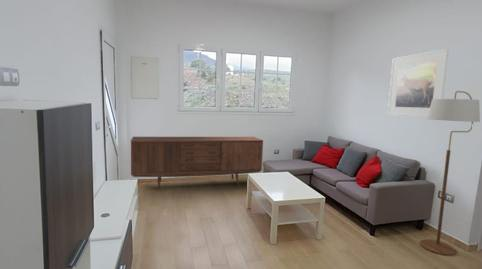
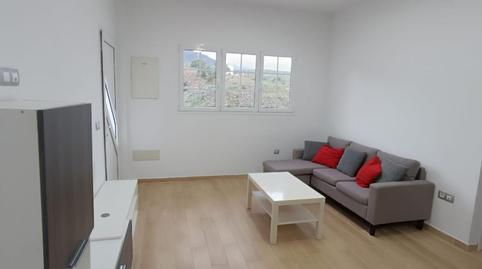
- sideboard (198, 161)
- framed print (414, 85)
- floor lamp (447, 171)
